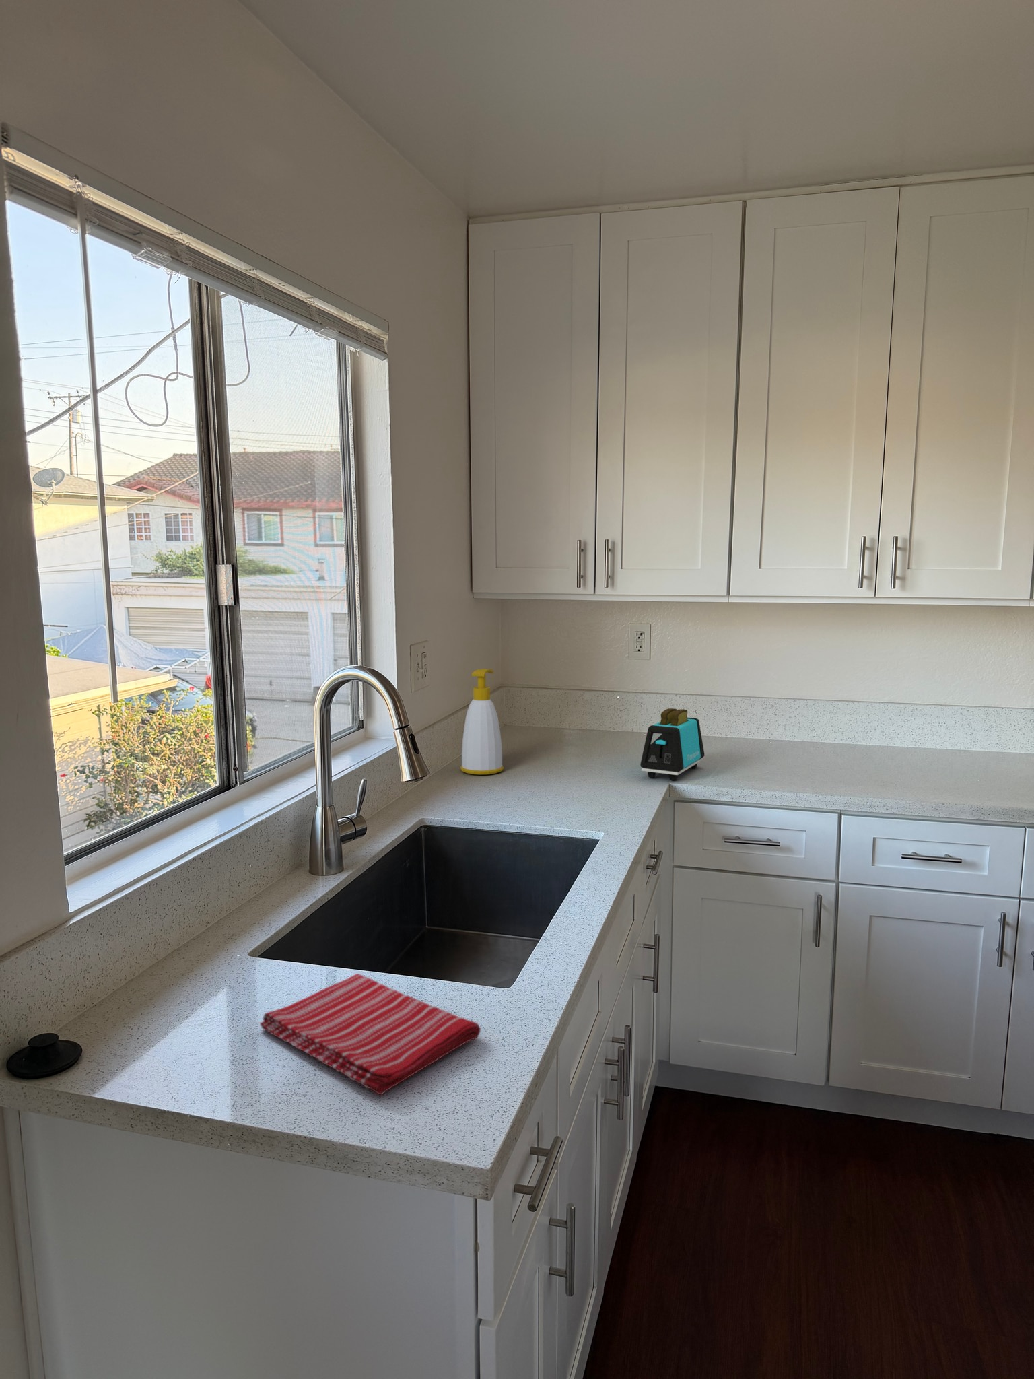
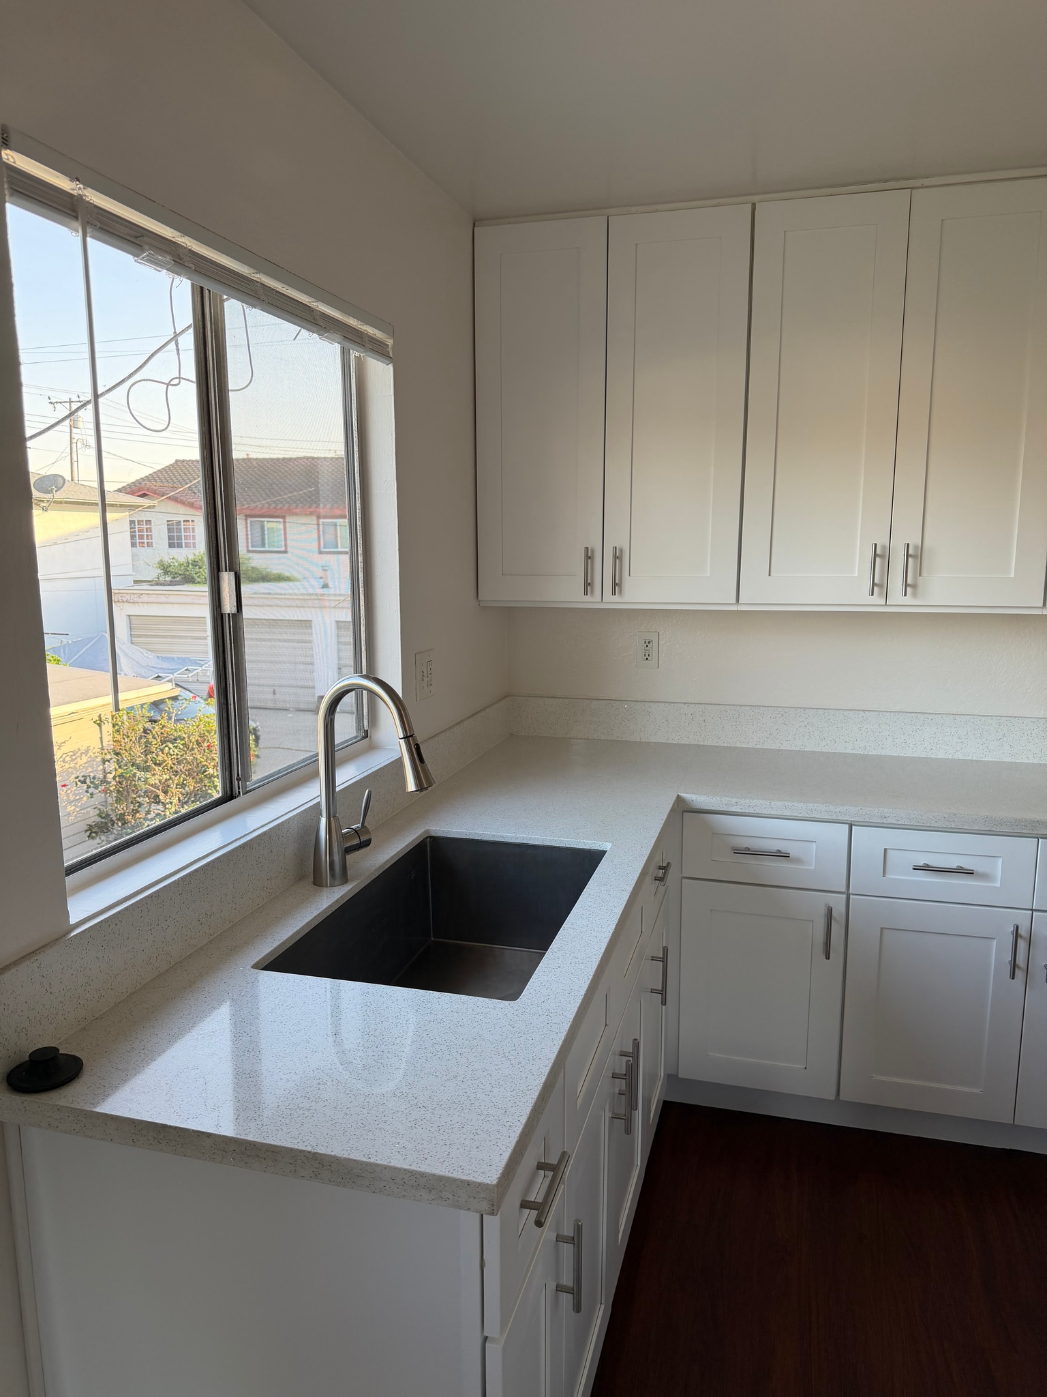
- dish towel (369, 1024)
- toaster (673, 741)
- soap bottle (482, 721)
